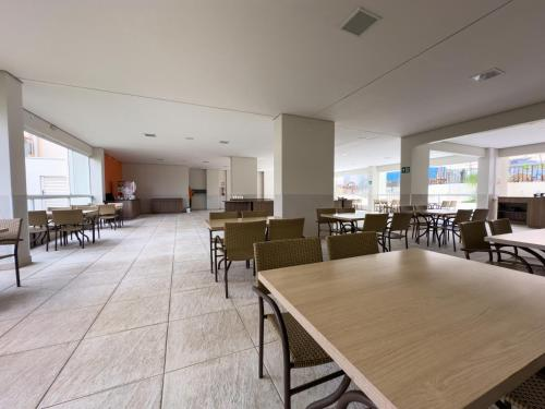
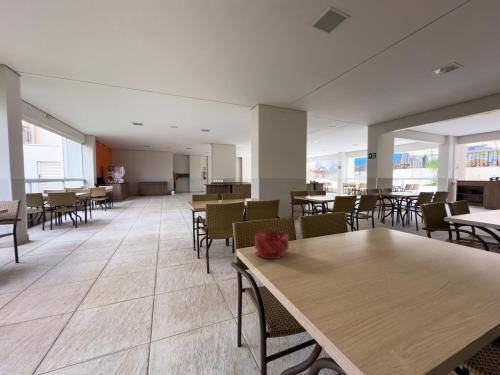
+ bowl (271, 244)
